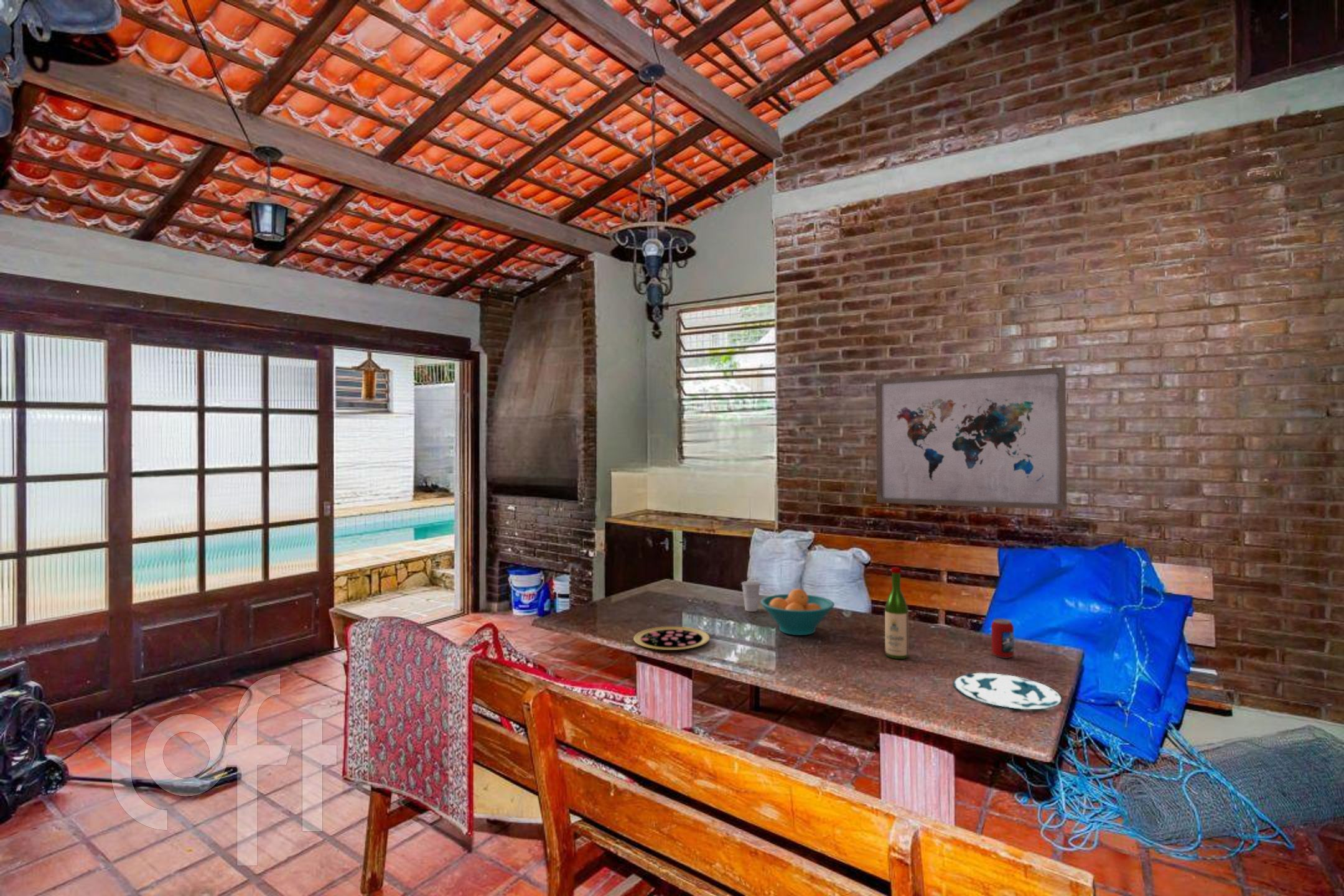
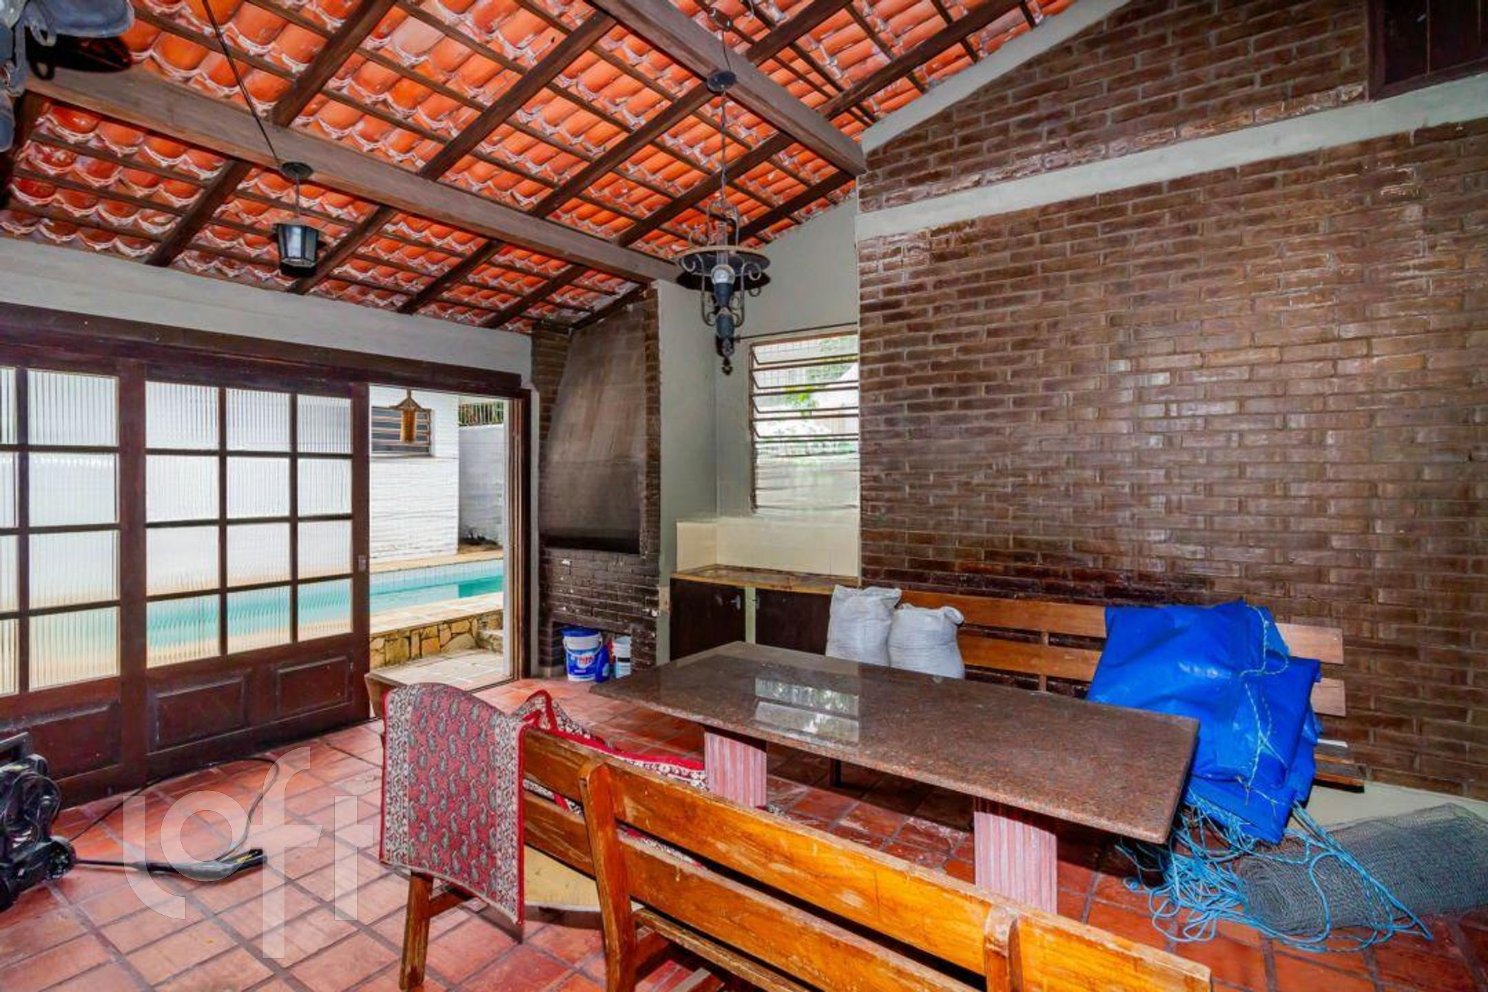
- fruit bowl (797, 610)
- cup (751, 596)
- beverage can (1002, 638)
- pizza (671, 638)
- wall art (964, 439)
- plate (1006, 686)
- wine bottle (896, 612)
